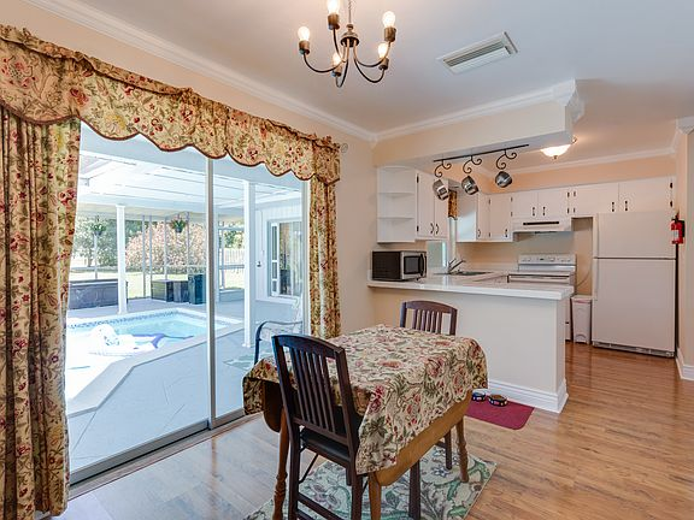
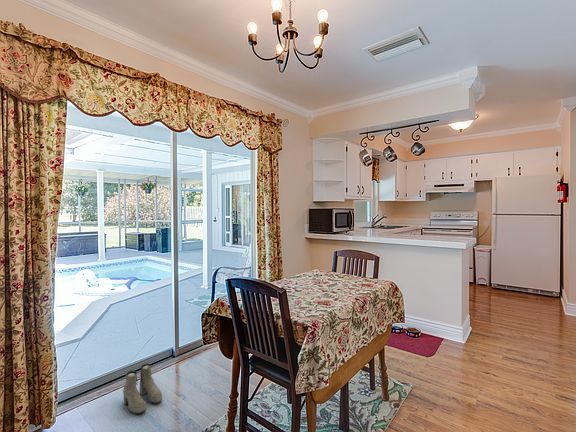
+ boots (142, 386)
